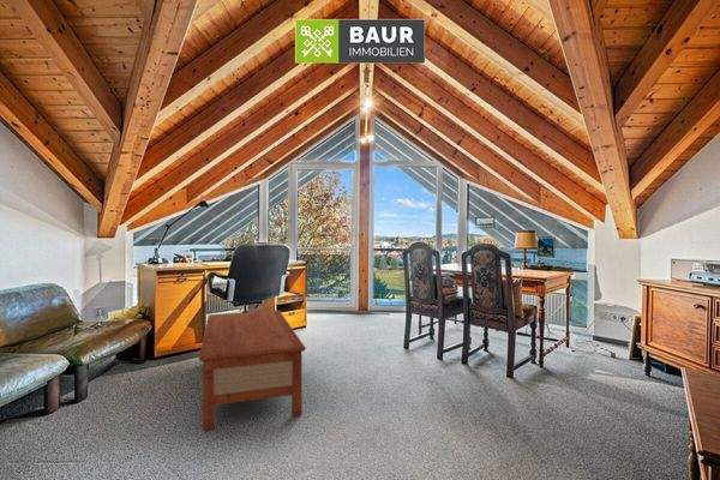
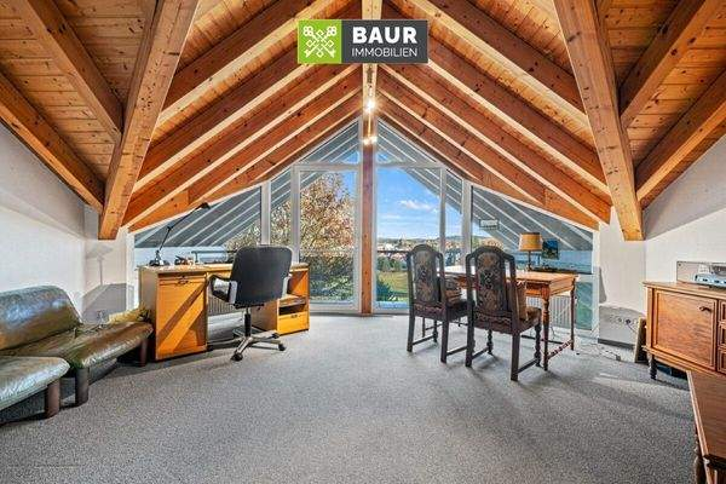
- coffee table (248, 356)
